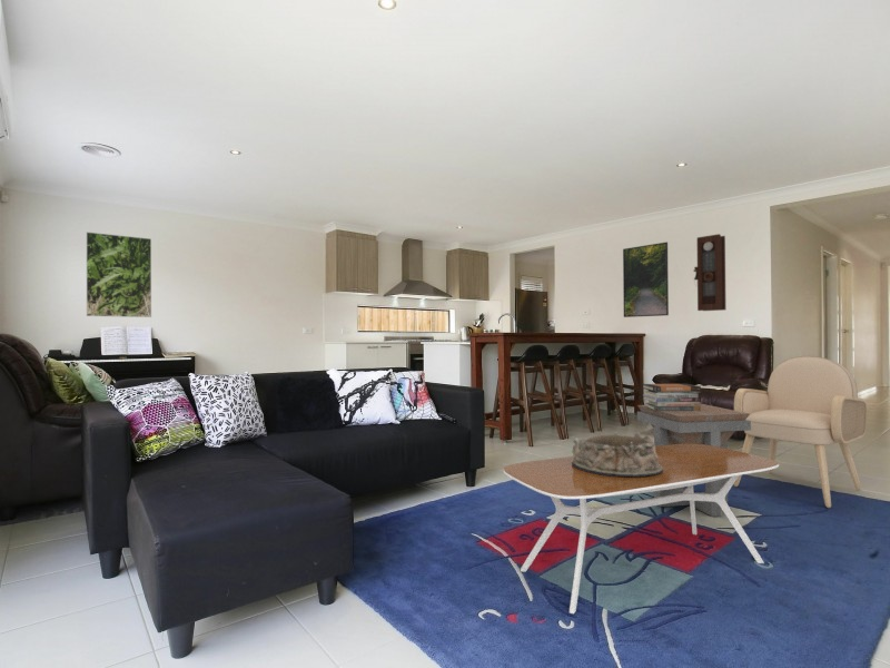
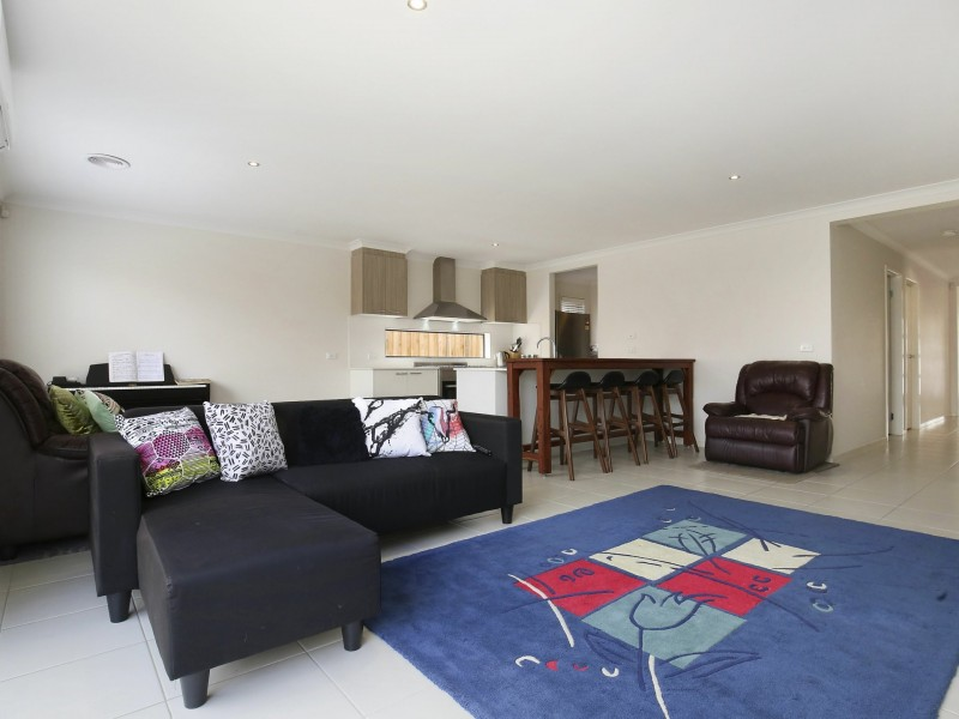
- pendulum clock (706, 273)
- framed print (644, 281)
- coffee table (639, 508)
- armchair (797, 422)
- book stack (670, 396)
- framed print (119, 276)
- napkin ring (616, 451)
- side table (695, 443)
